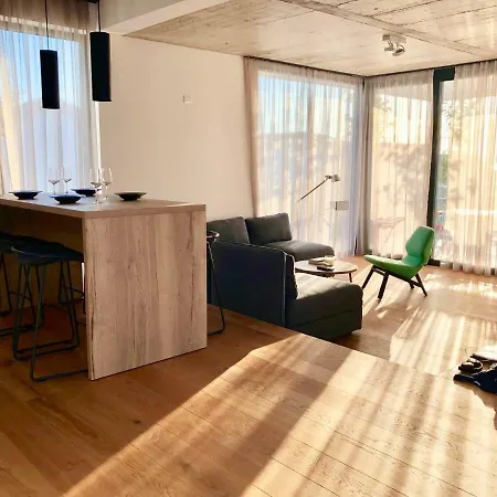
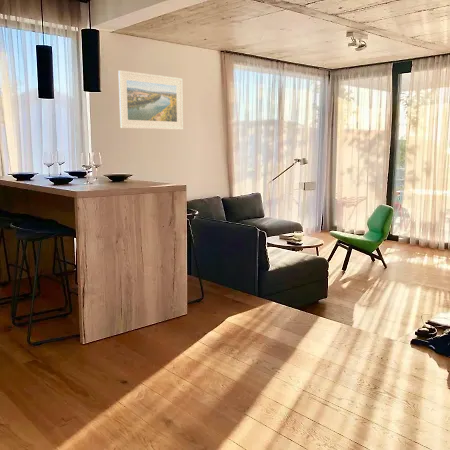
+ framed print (152, 102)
